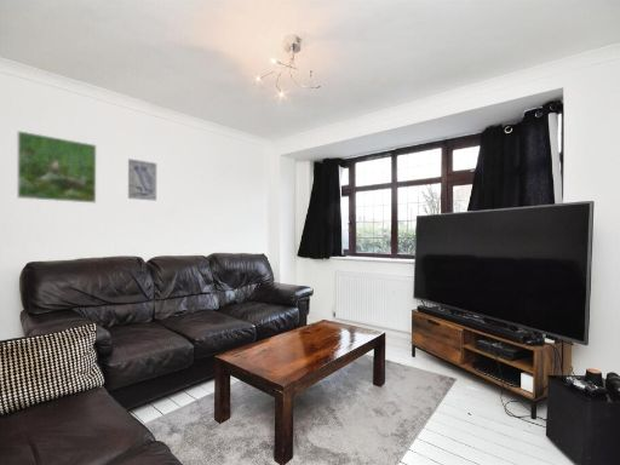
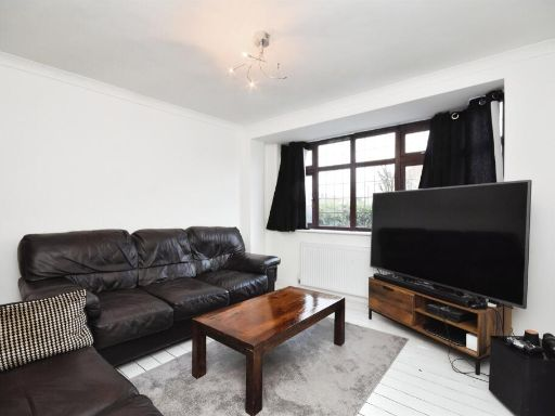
- wall art (142, 180)
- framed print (59, 170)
